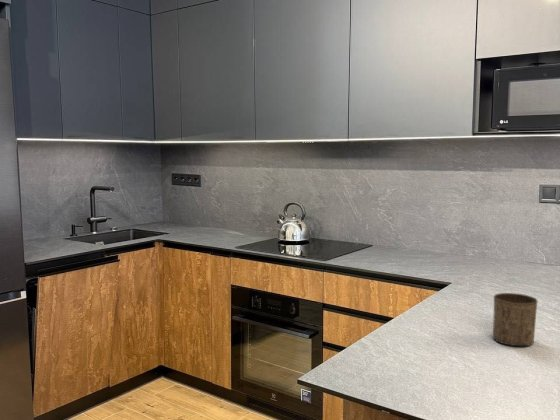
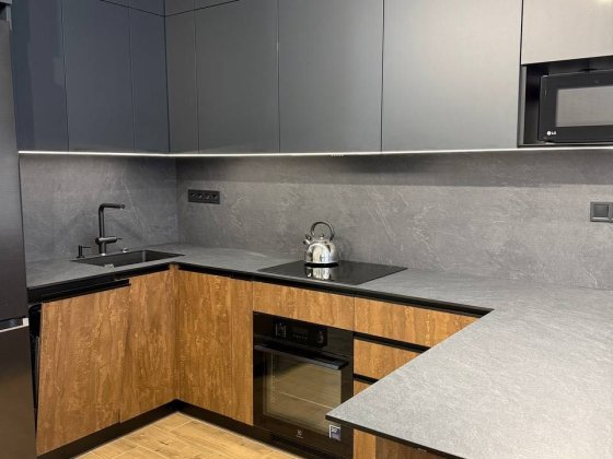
- cup (514, 319)
